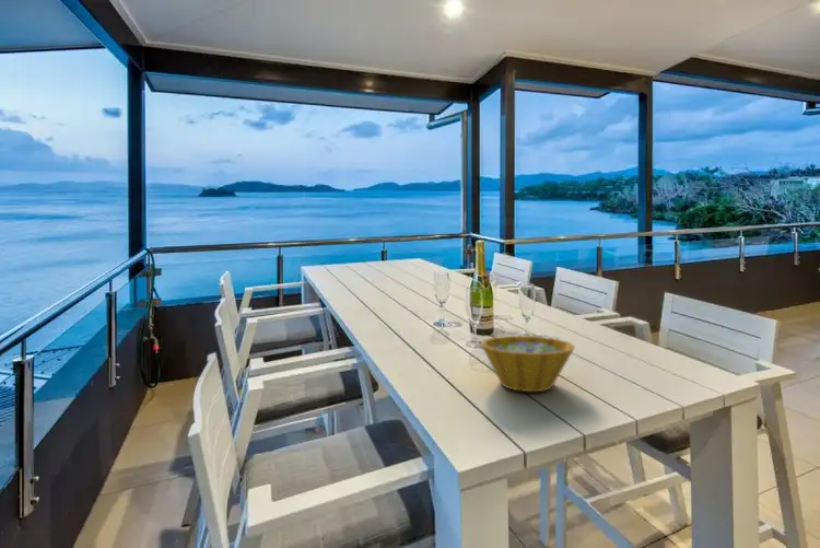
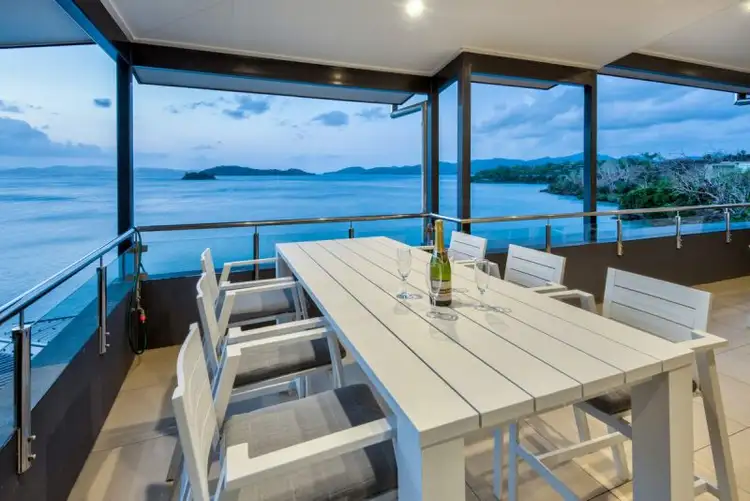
- bowl (526, 363)
